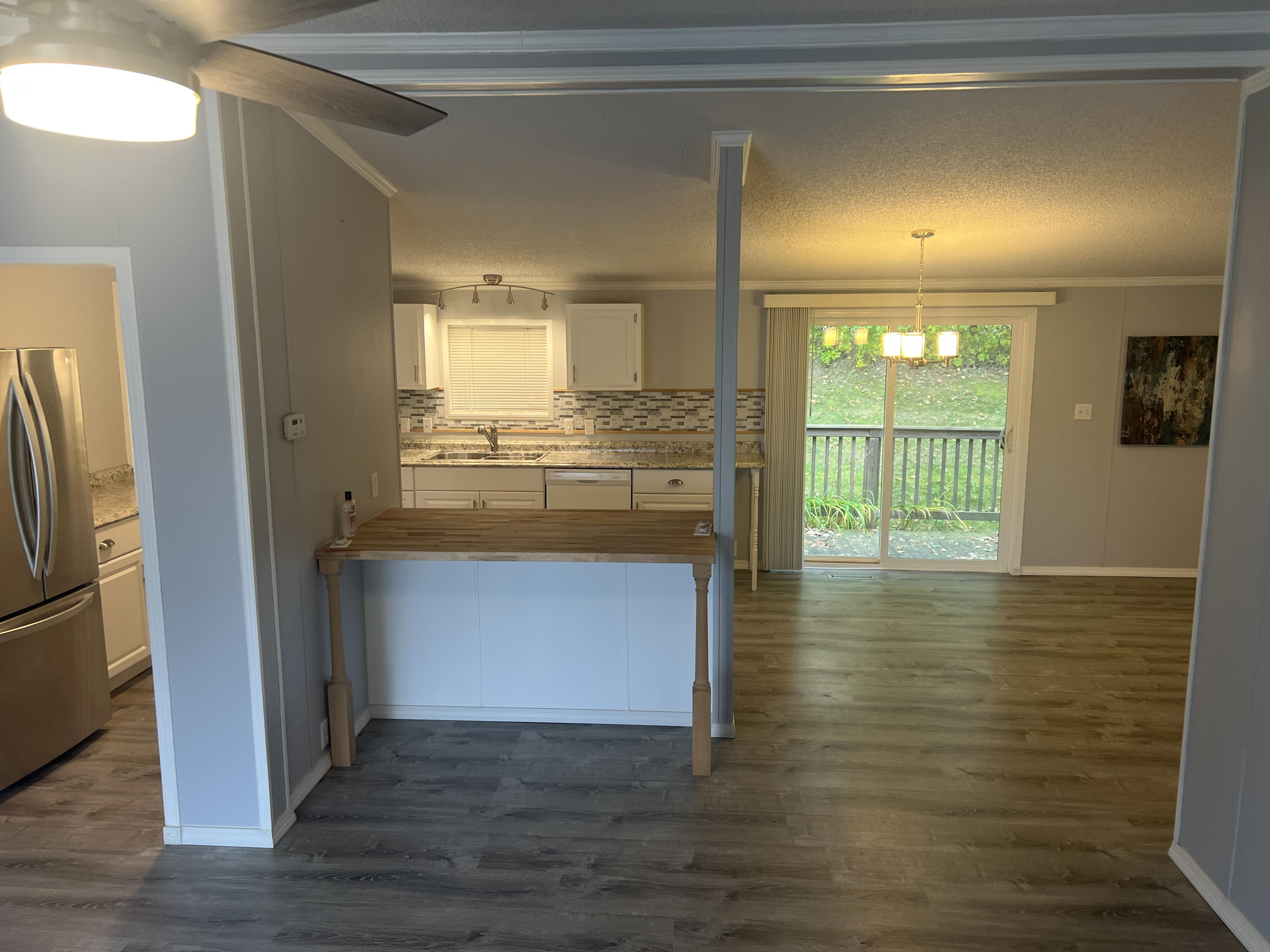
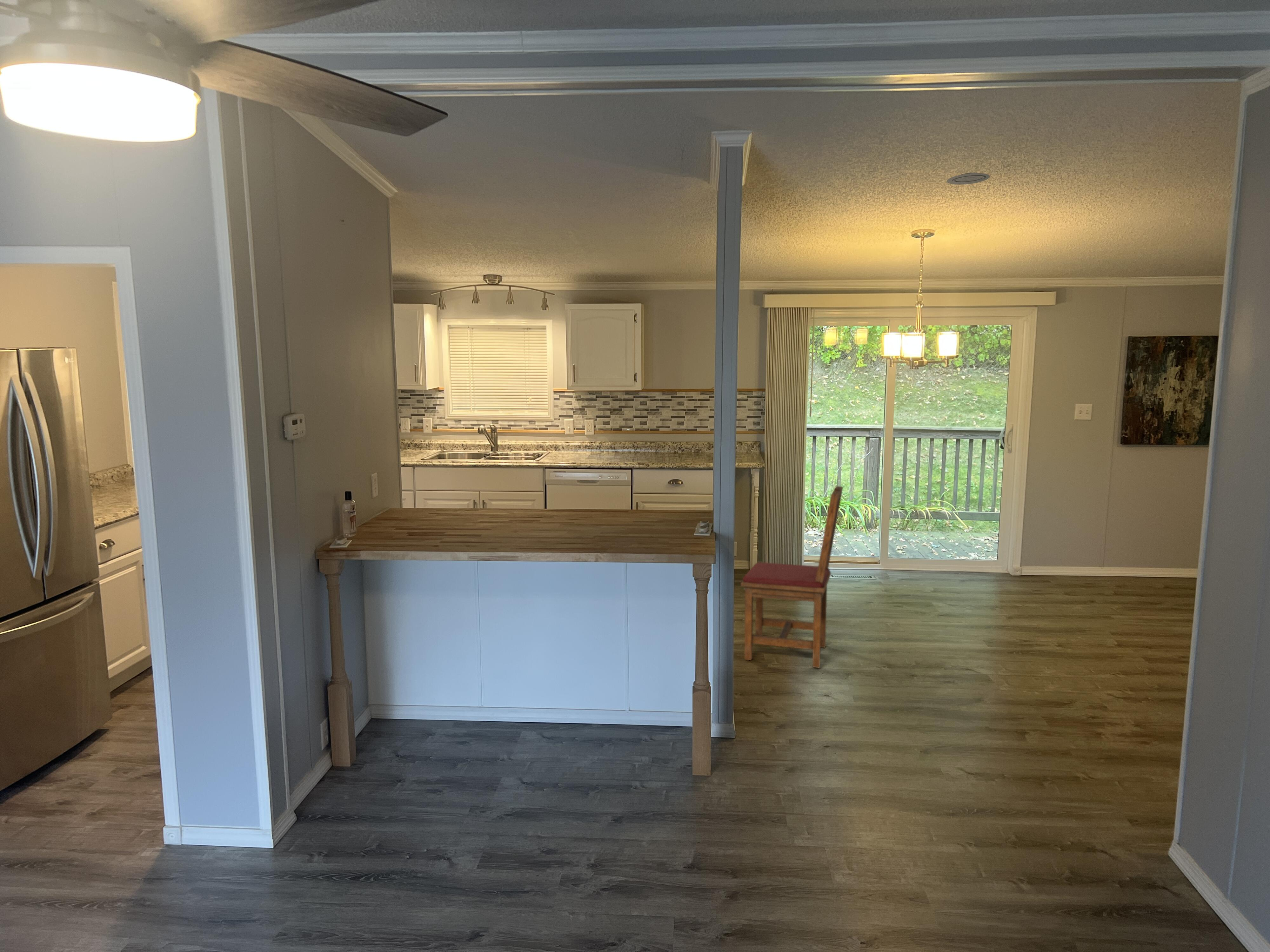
+ recessed light (968, 176)
+ dining chair (792, 571)
